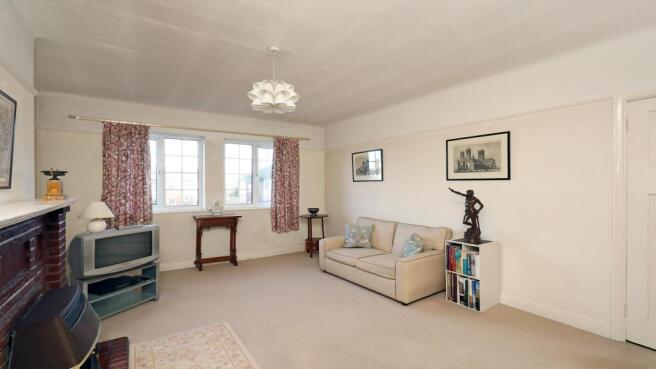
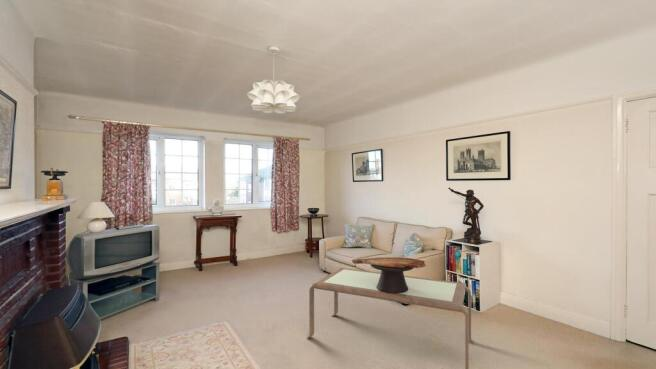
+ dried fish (388, 273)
+ coffee table (389, 300)
